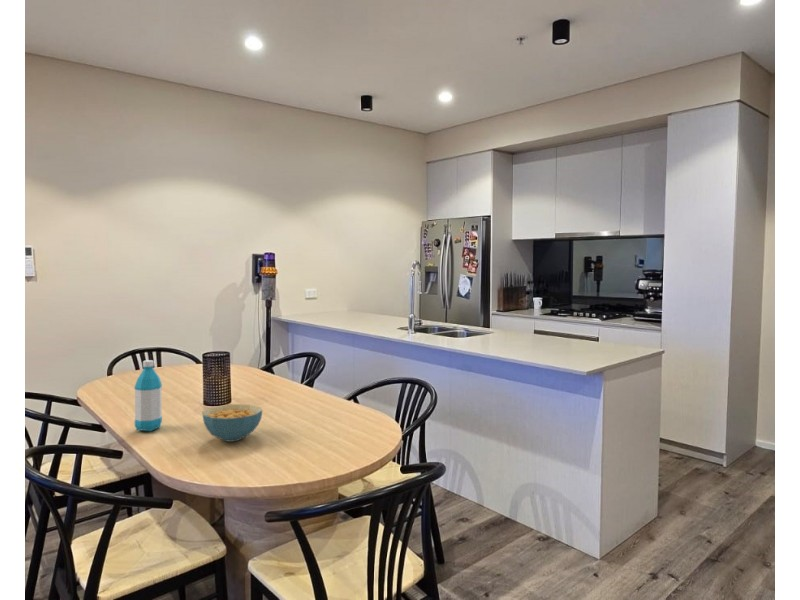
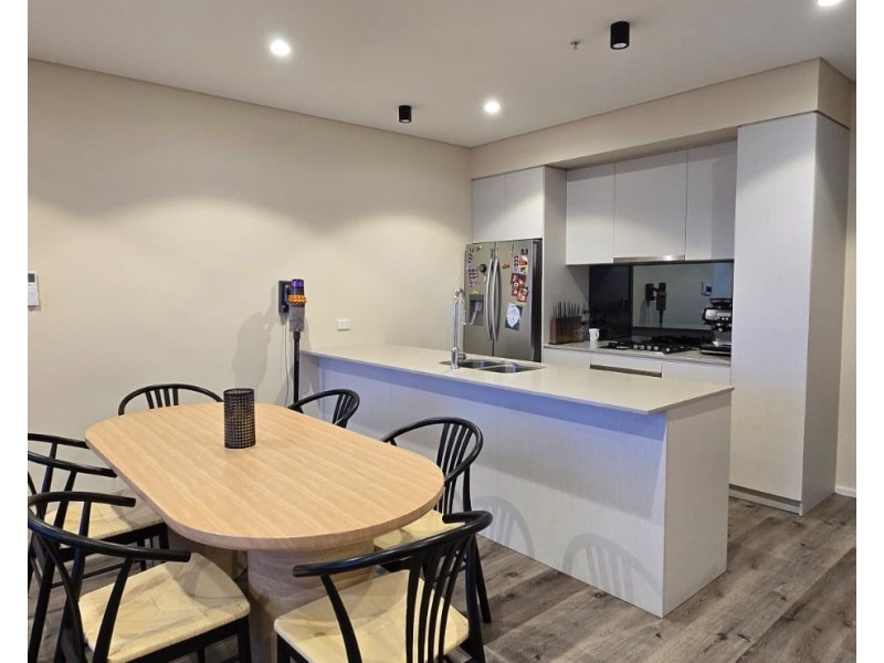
- cereal bowl (232, 425)
- water bottle (148, 395)
